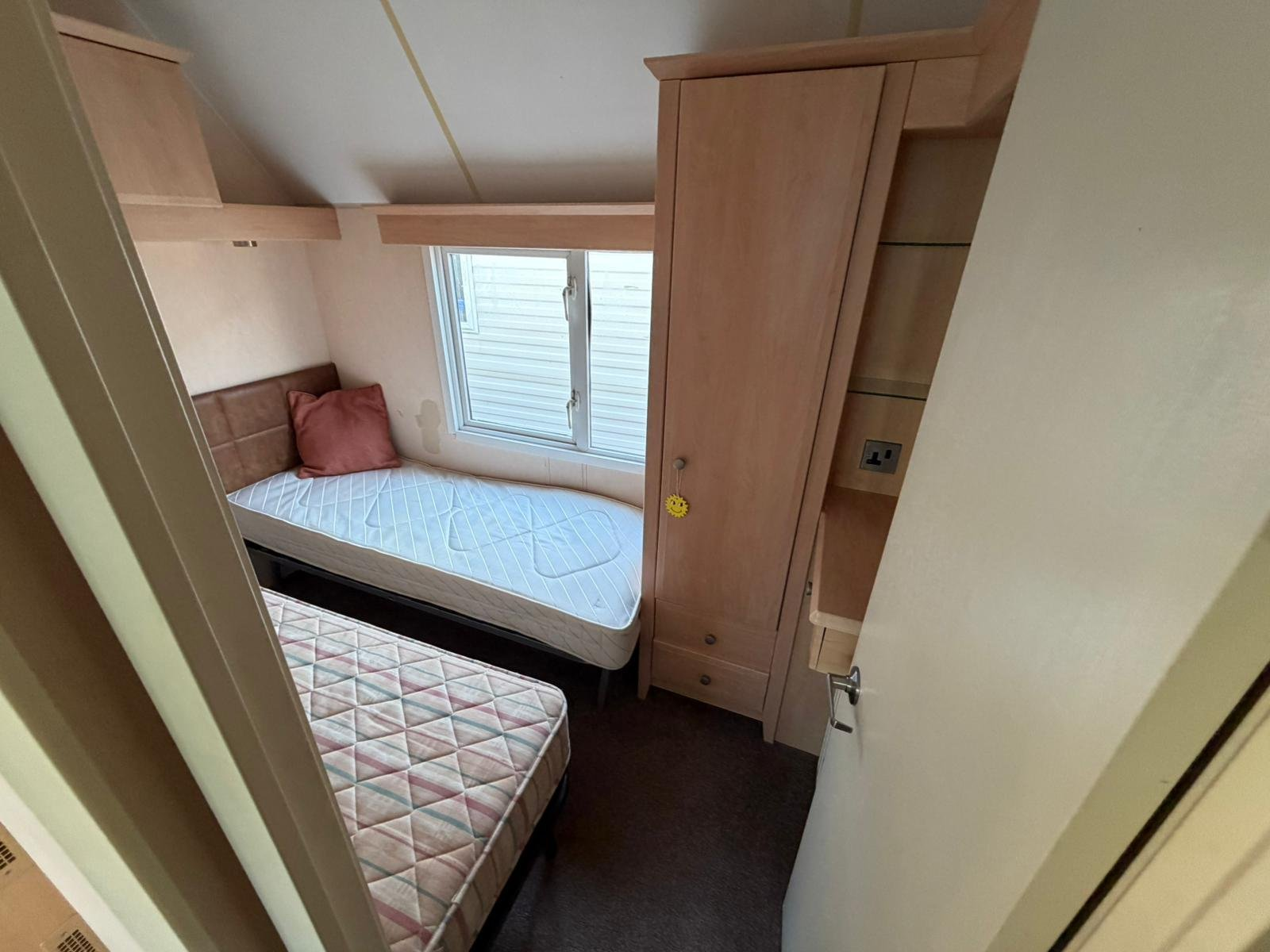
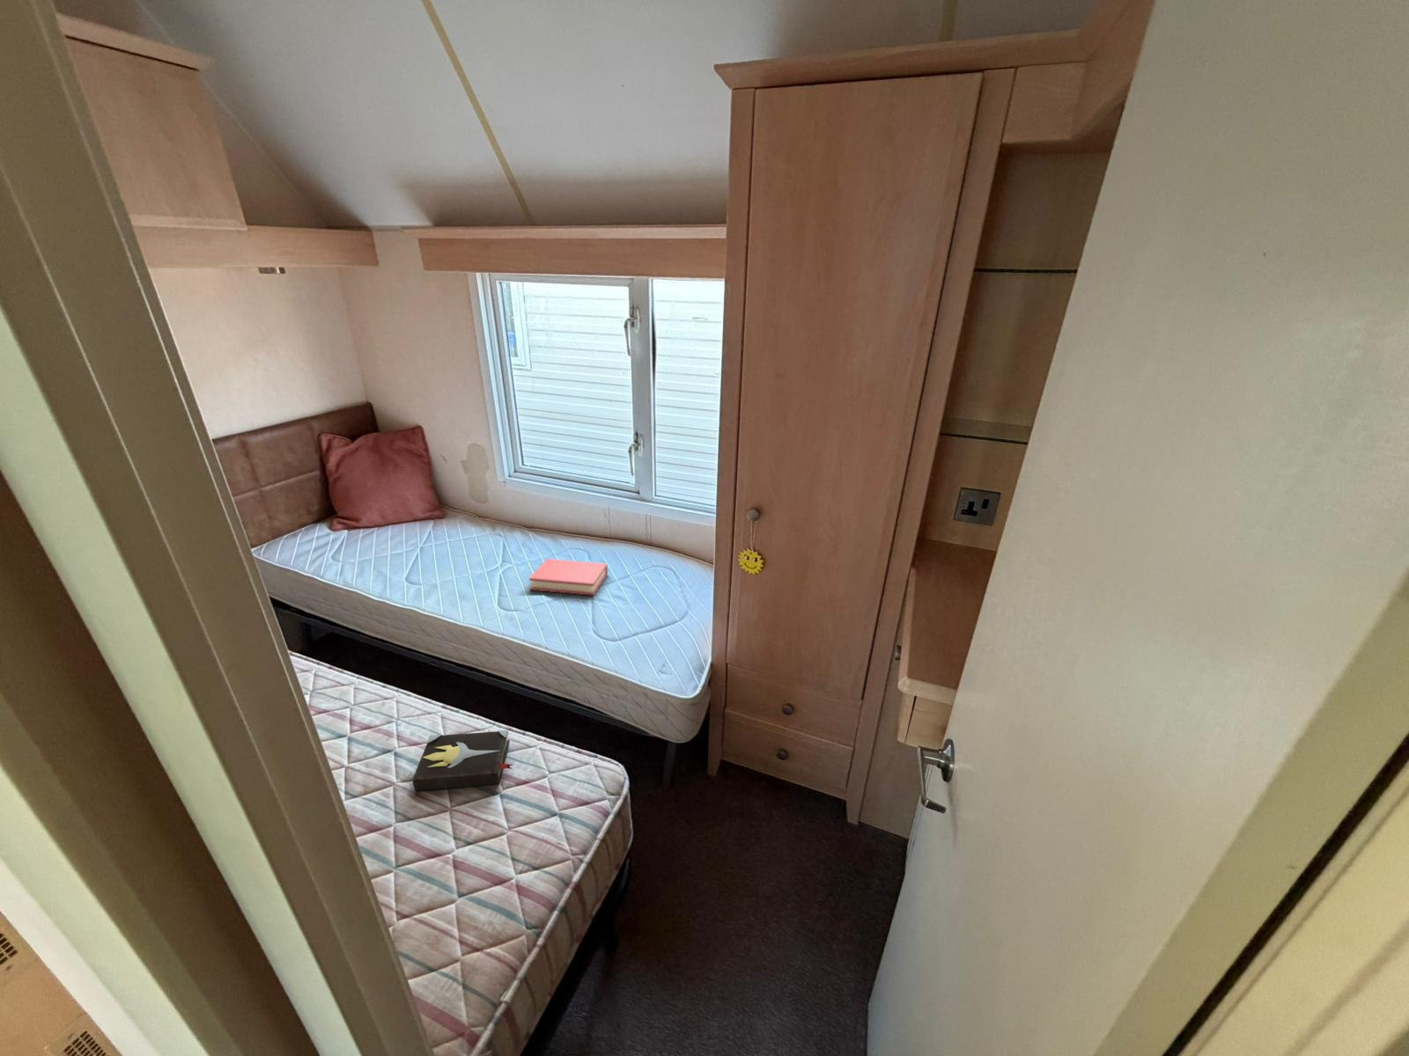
+ hardback book (464, 759)
+ hardback book (570, 576)
